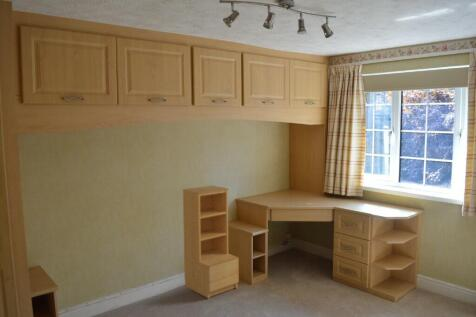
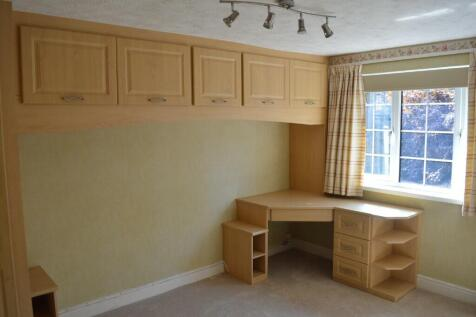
- bookshelf (210, 238)
